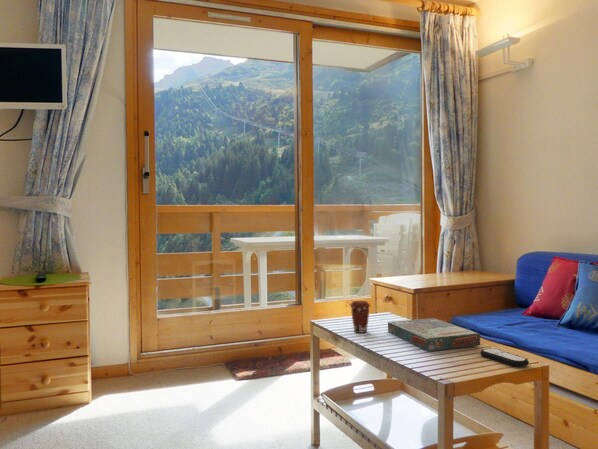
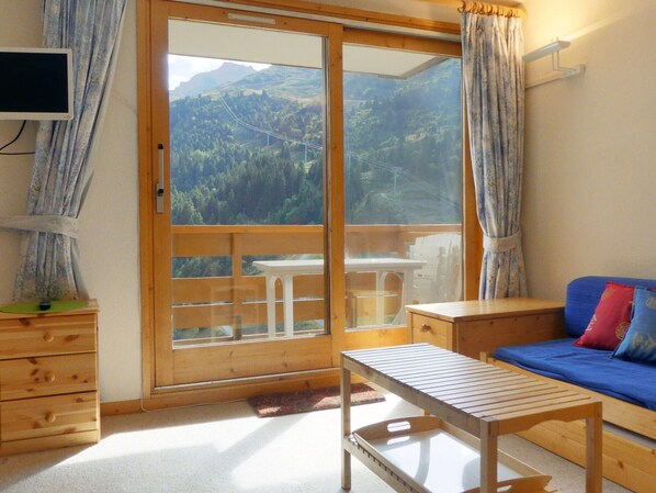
- coffee cup (360, 316)
- board game (431, 332)
- remote control (504, 357)
